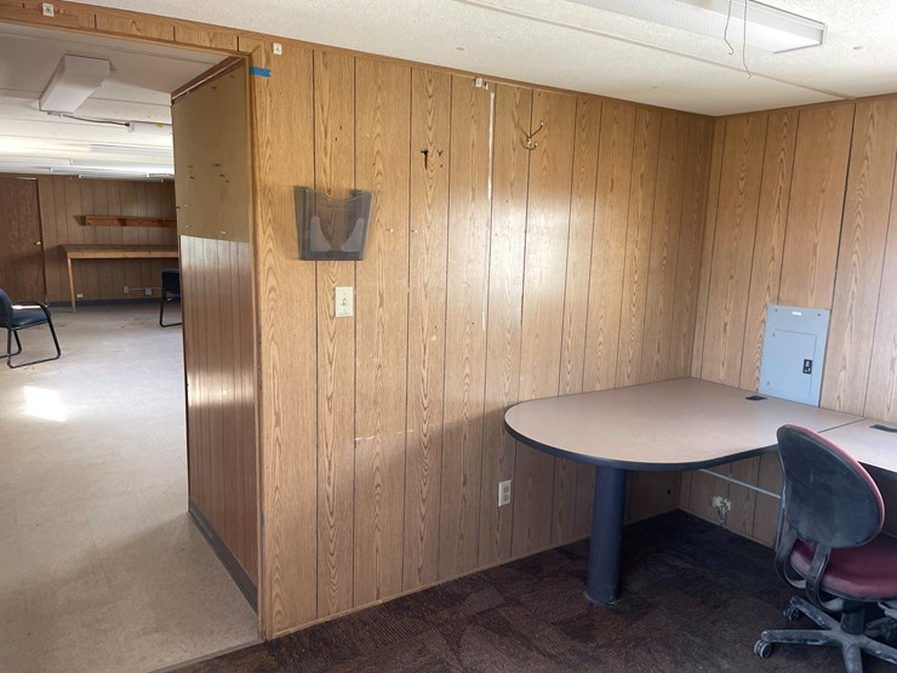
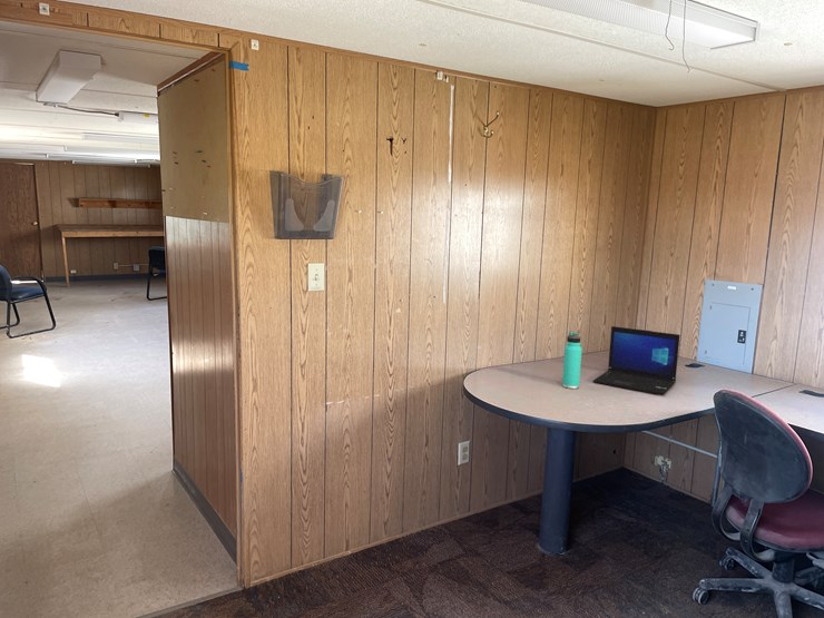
+ thermos bottle (572, 360)
+ laptop (636, 359)
